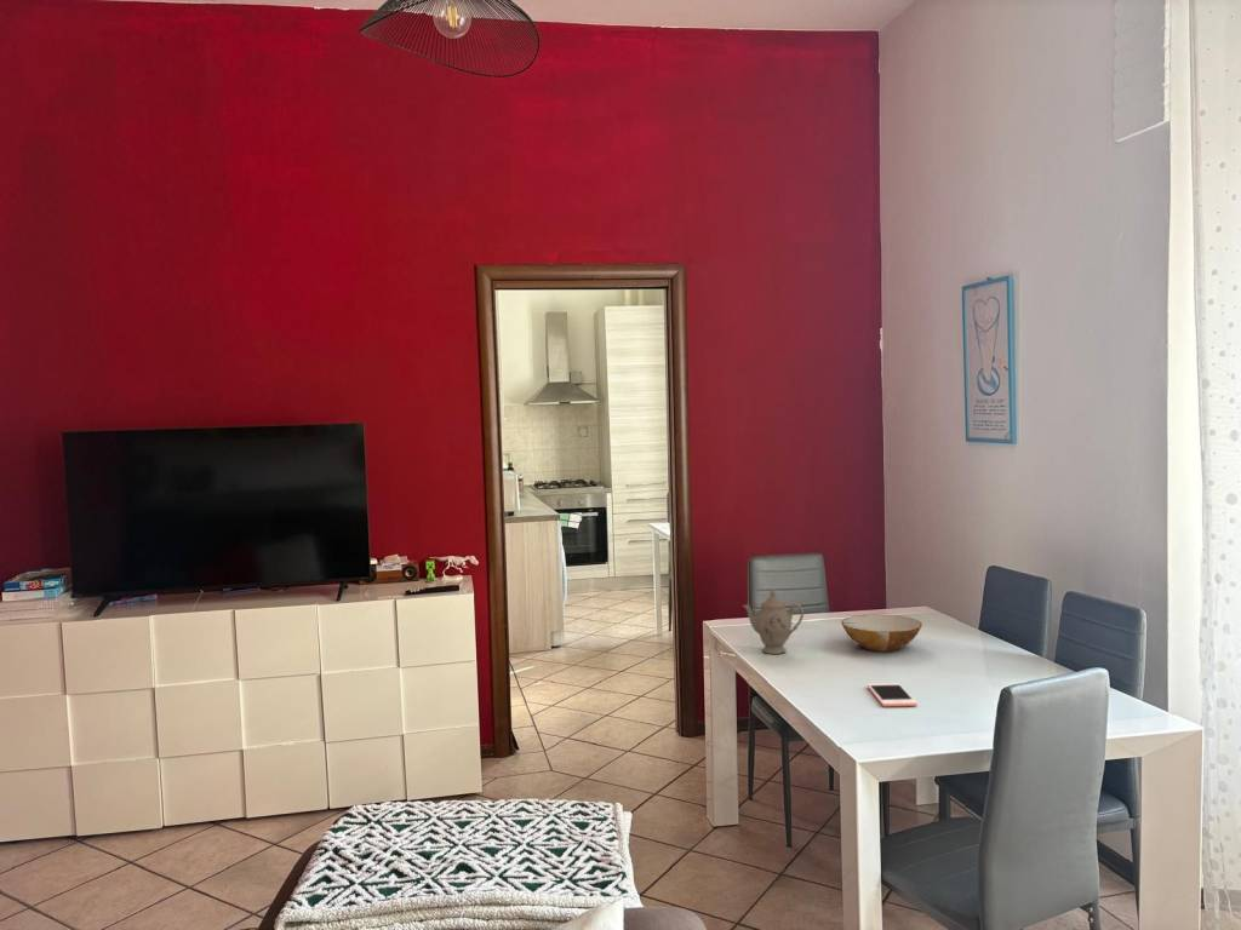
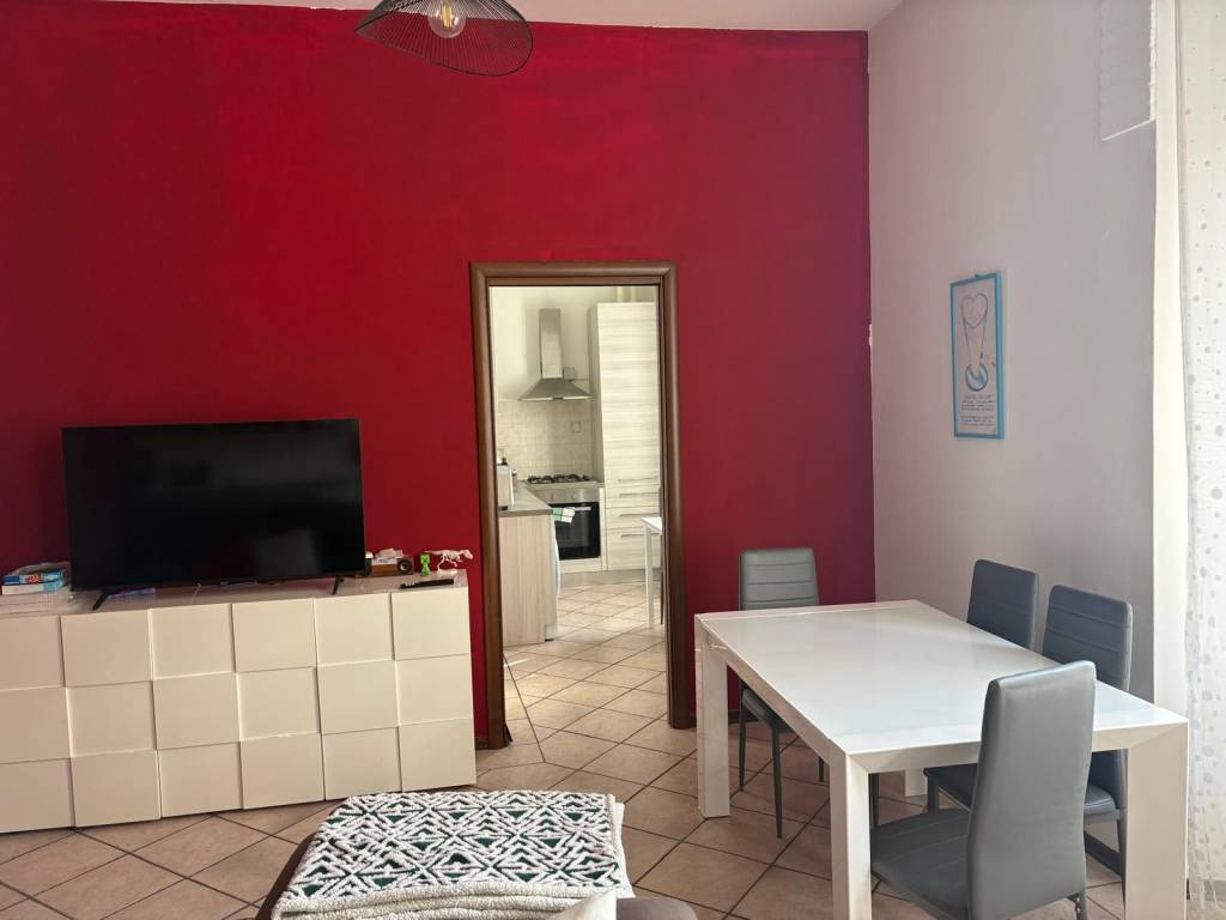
- chinaware (772, 620)
- cell phone (891, 694)
- bowl (881, 635)
